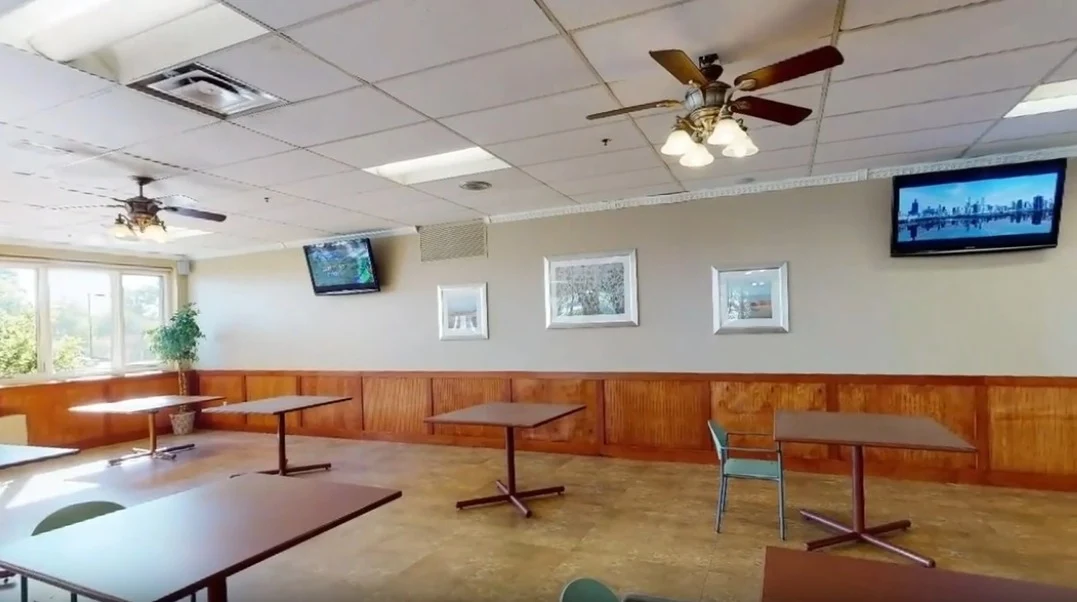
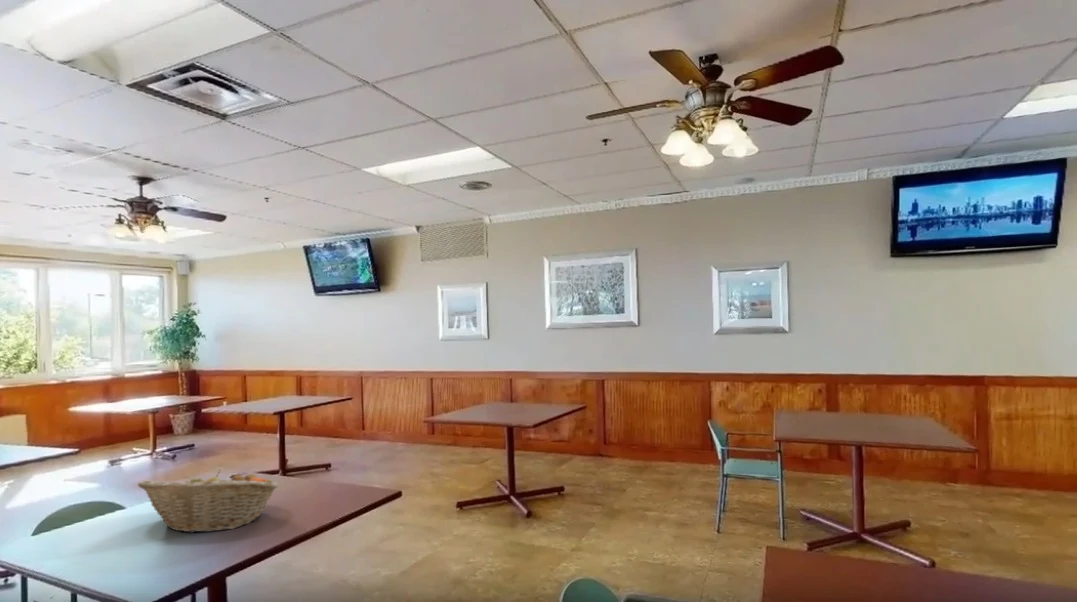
+ fruit basket (210, 494)
